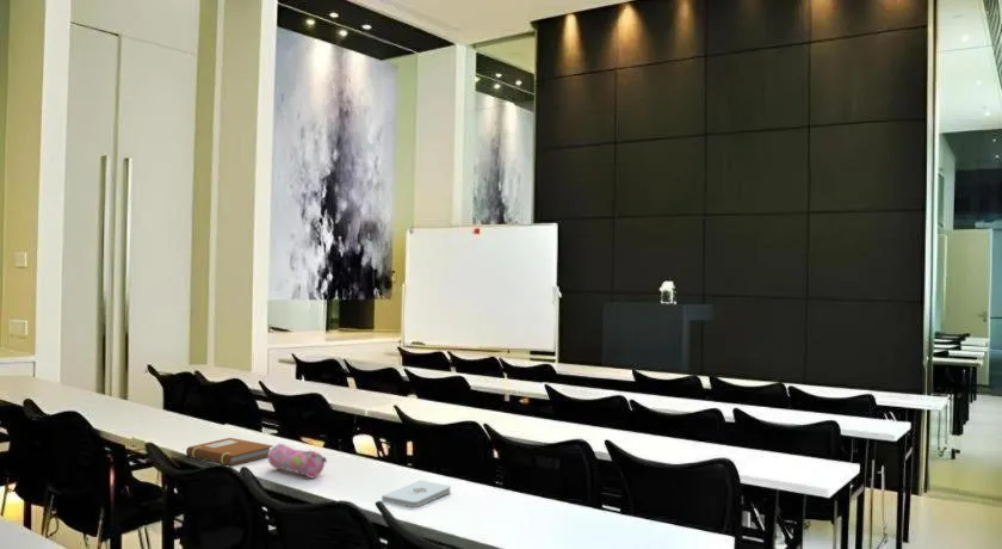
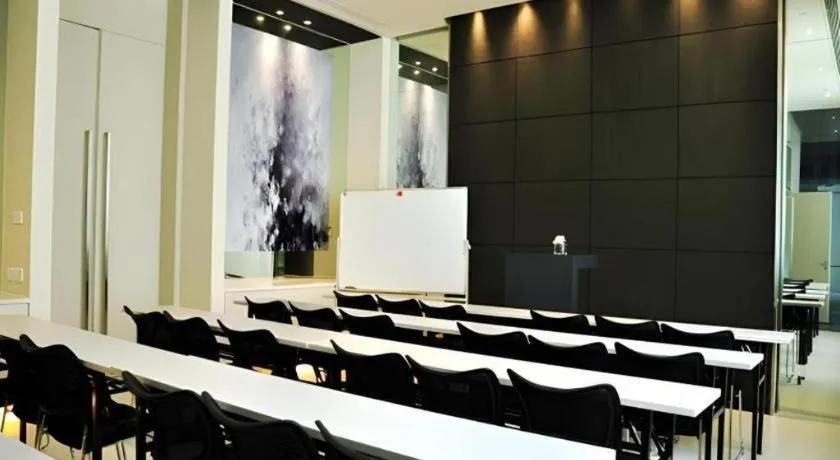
- pencil case (296, 459)
- notebook (228, 450)
- notepad (418, 493)
